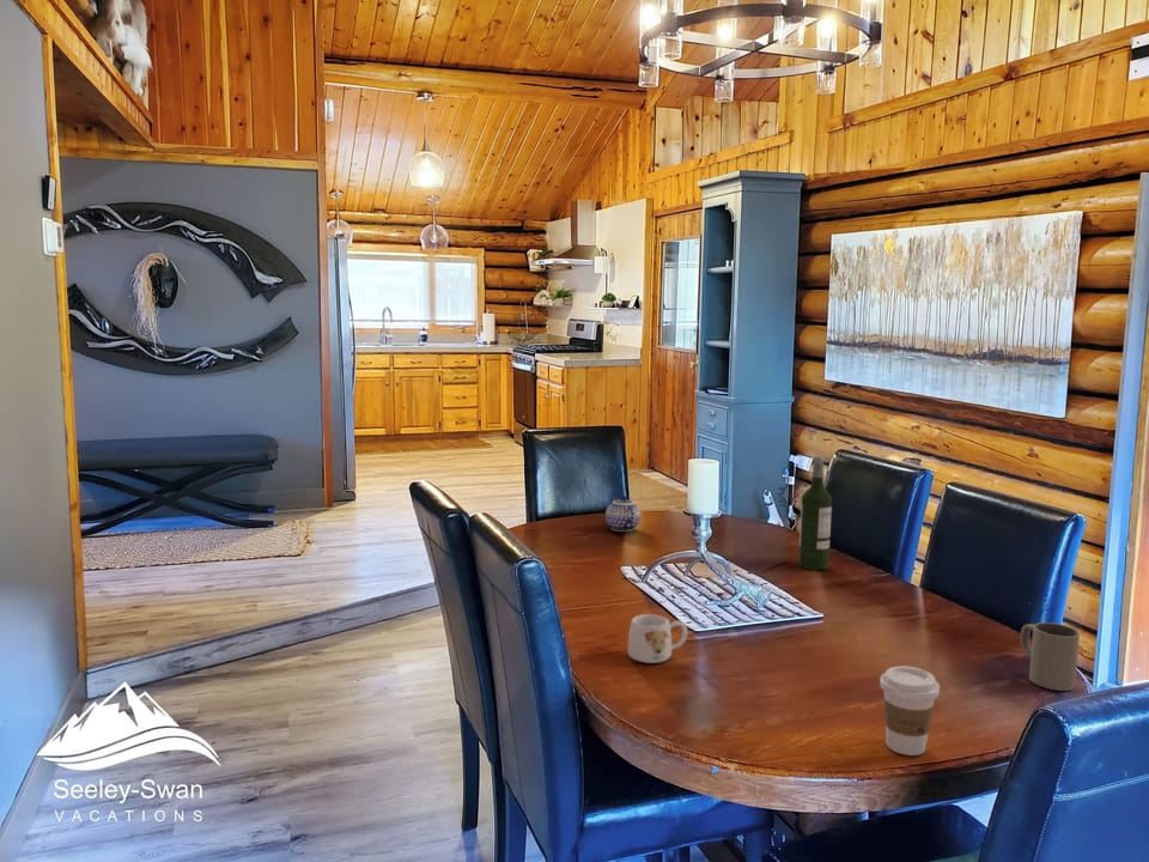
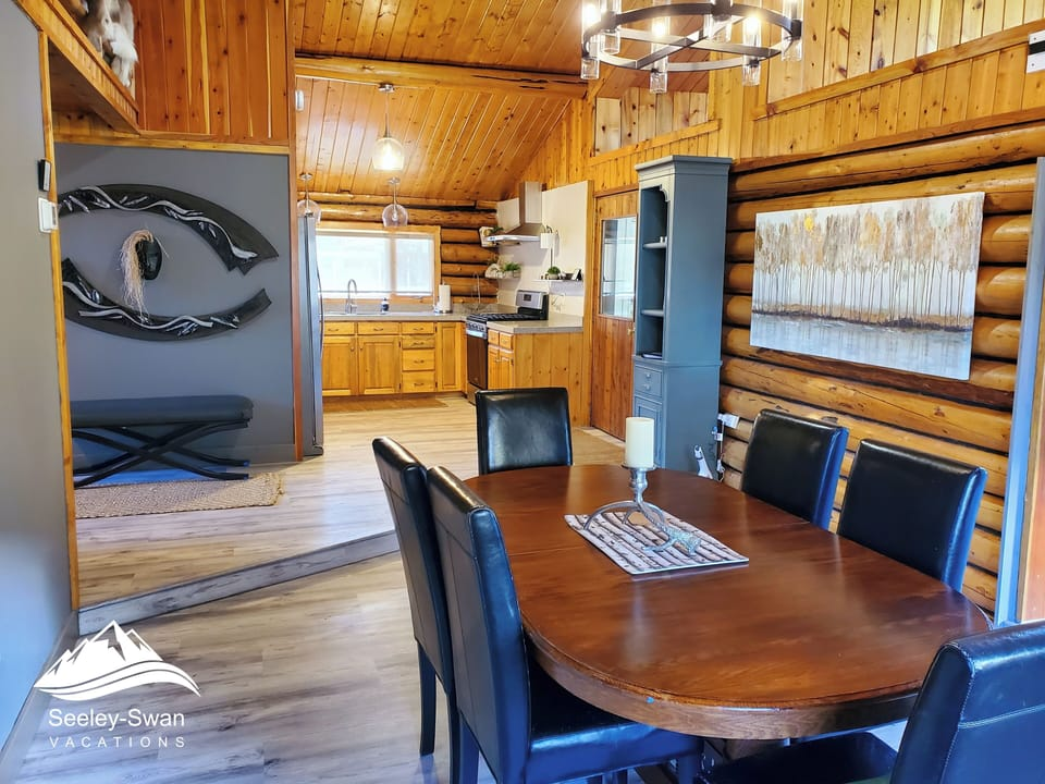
- coffee cup (907, 710)
- teapot (622, 511)
- wine bottle (815, 511)
- mug (657, 637)
- mug (1045, 651)
